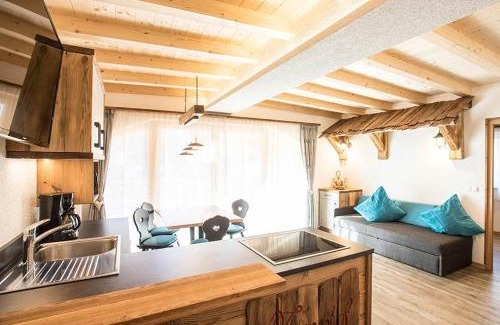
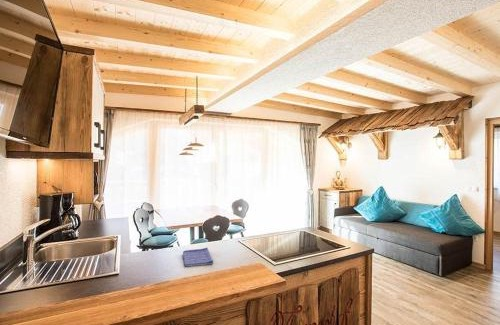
+ dish towel (197, 256)
